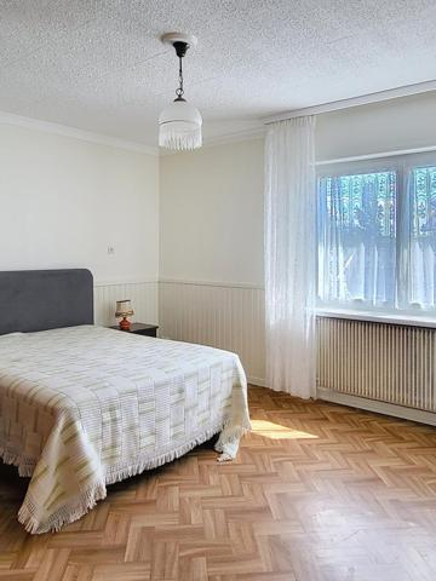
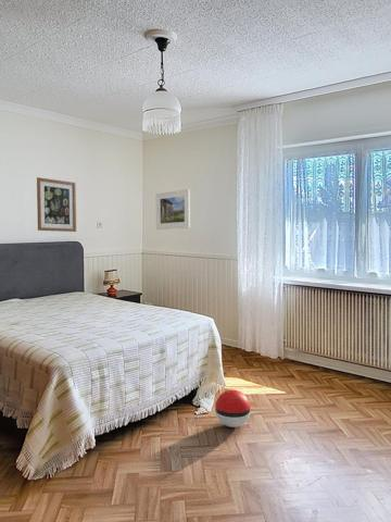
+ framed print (172, 210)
+ ball (232, 408)
+ wall art (56, 206)
